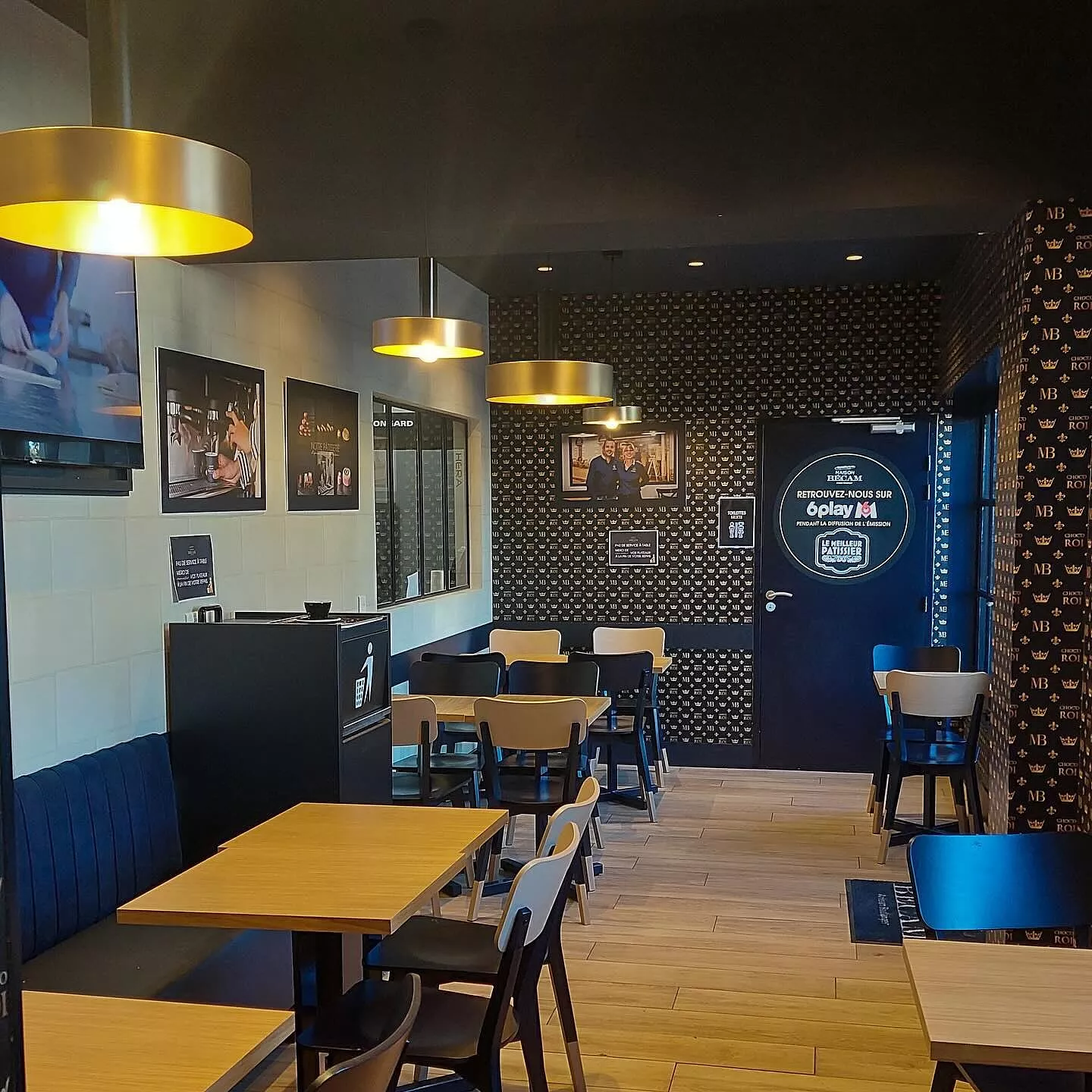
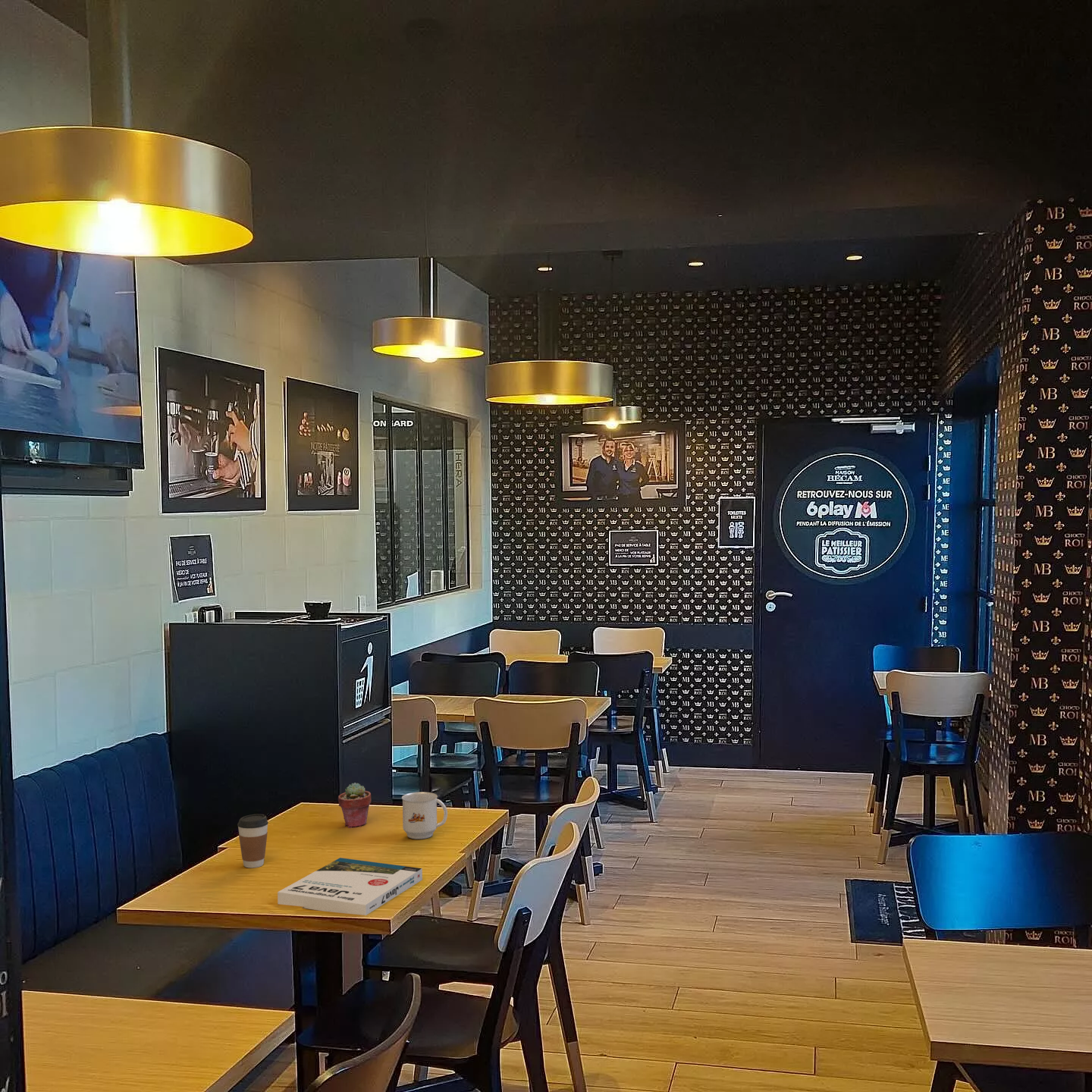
+ coffee cup (253, 841)
+ potted succulent (355, 803)
+ mug (425, 816)
+ book (352, 886)
